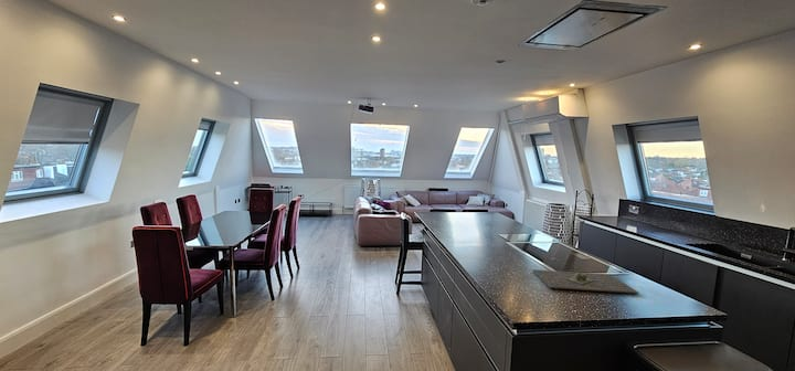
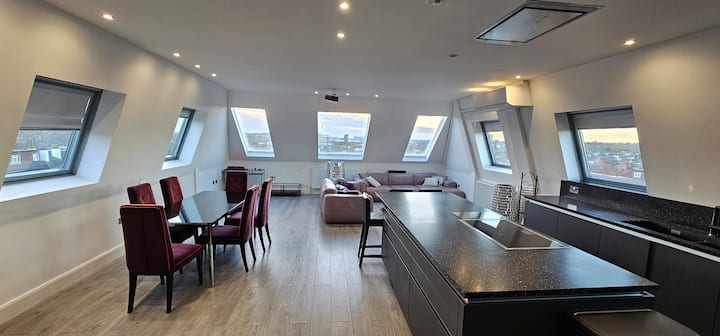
- cutting board (581, 276)
